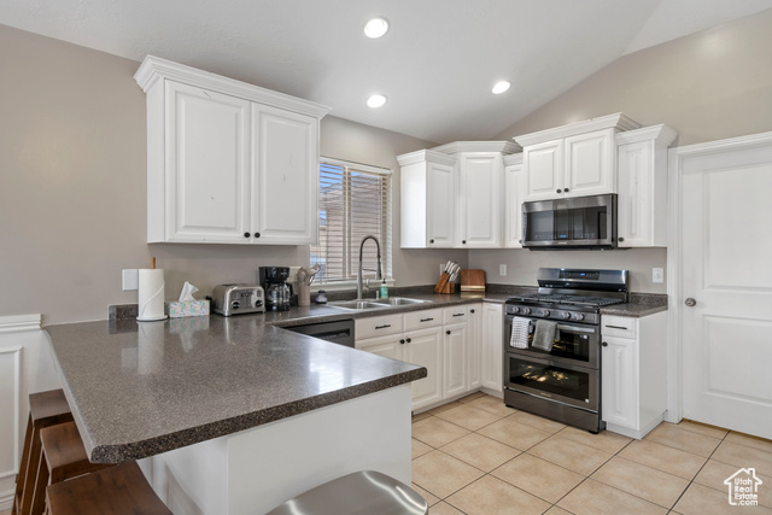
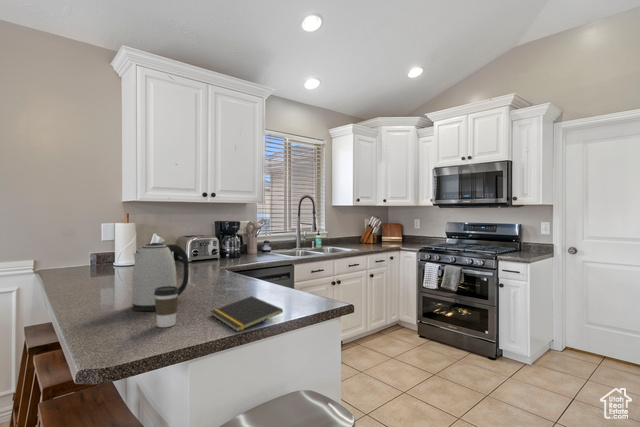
+ coffee cup (166, 306)
+ kettle (162, 273)
+ notepad (245, 311)
